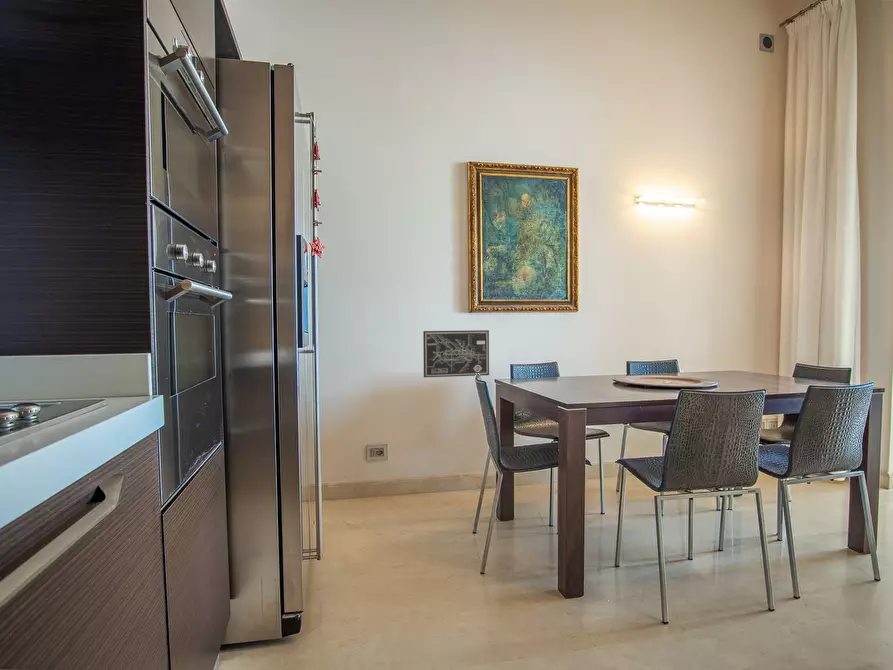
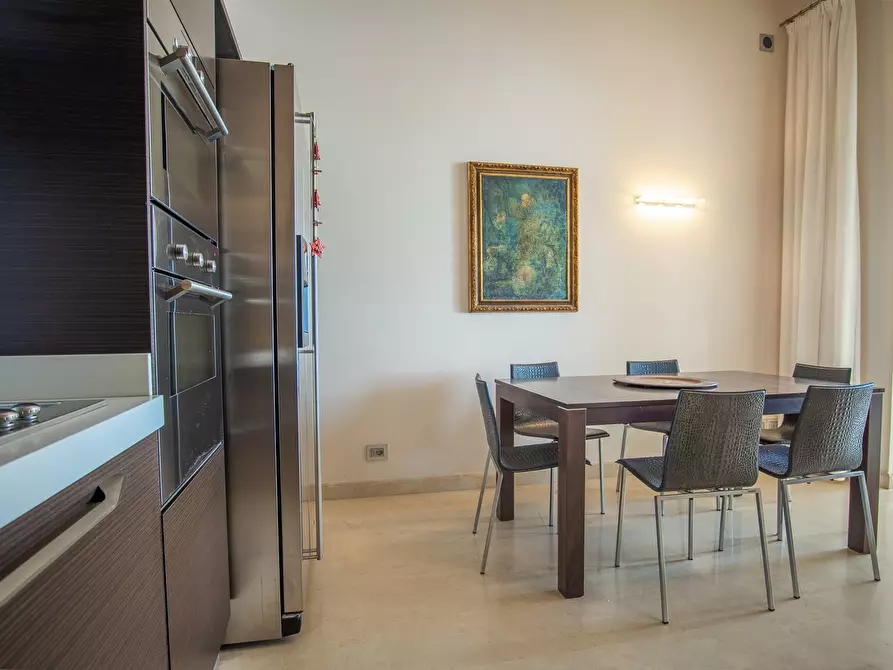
- wall art (456, 353)
